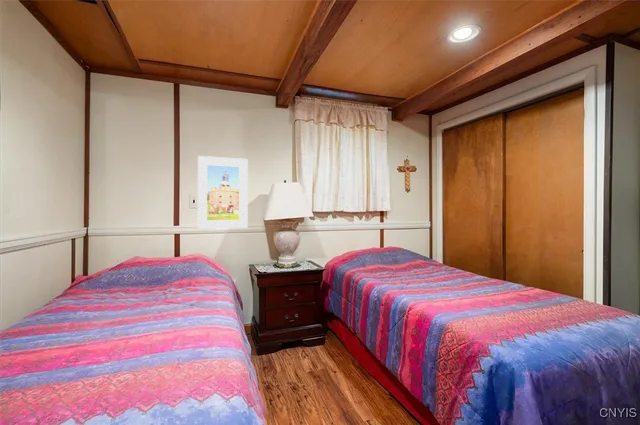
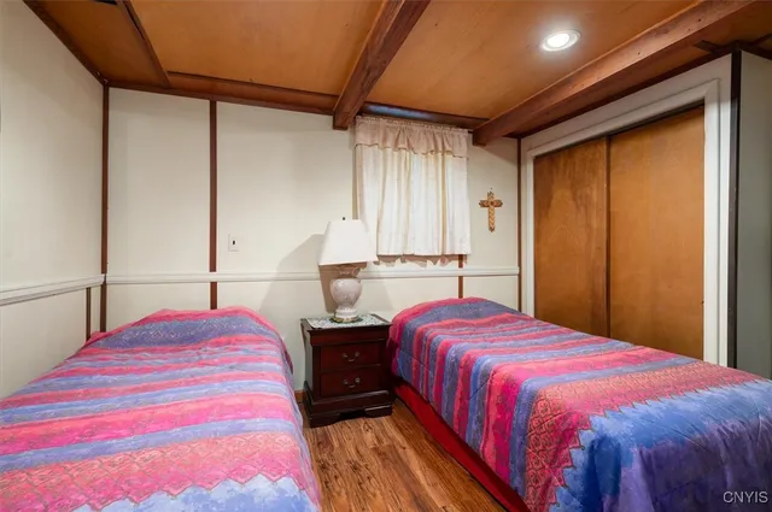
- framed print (223, 193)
